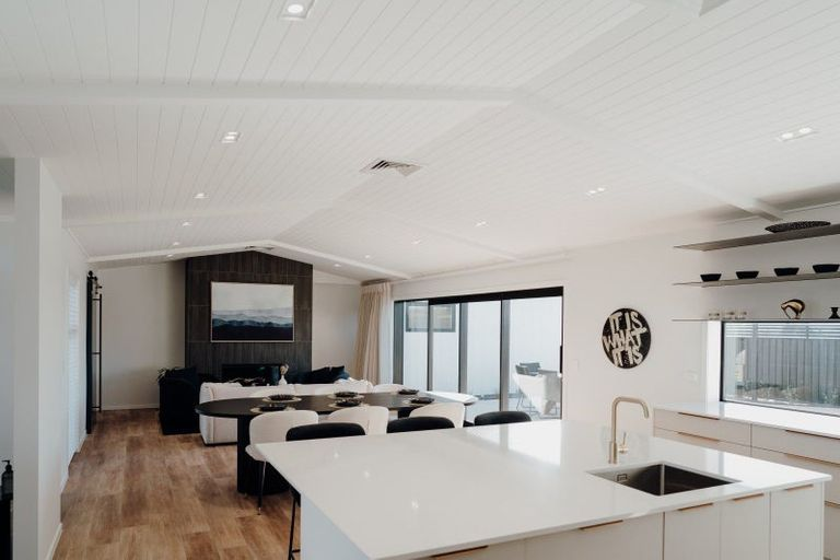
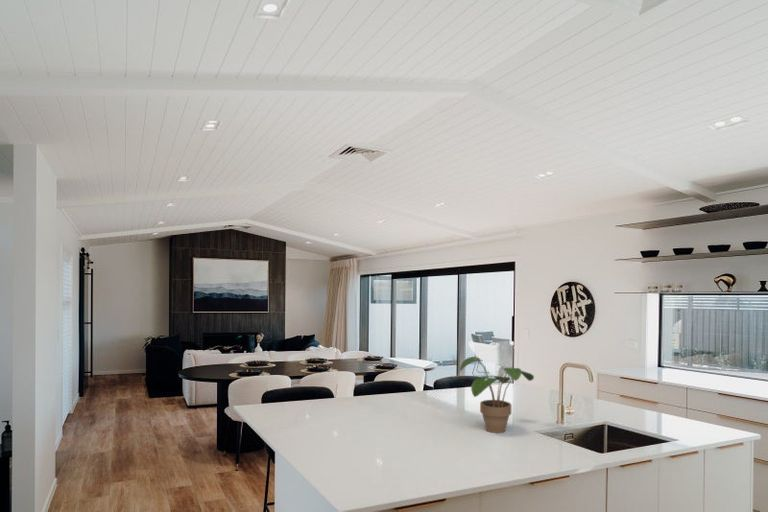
+ potted plant (497, 394)
